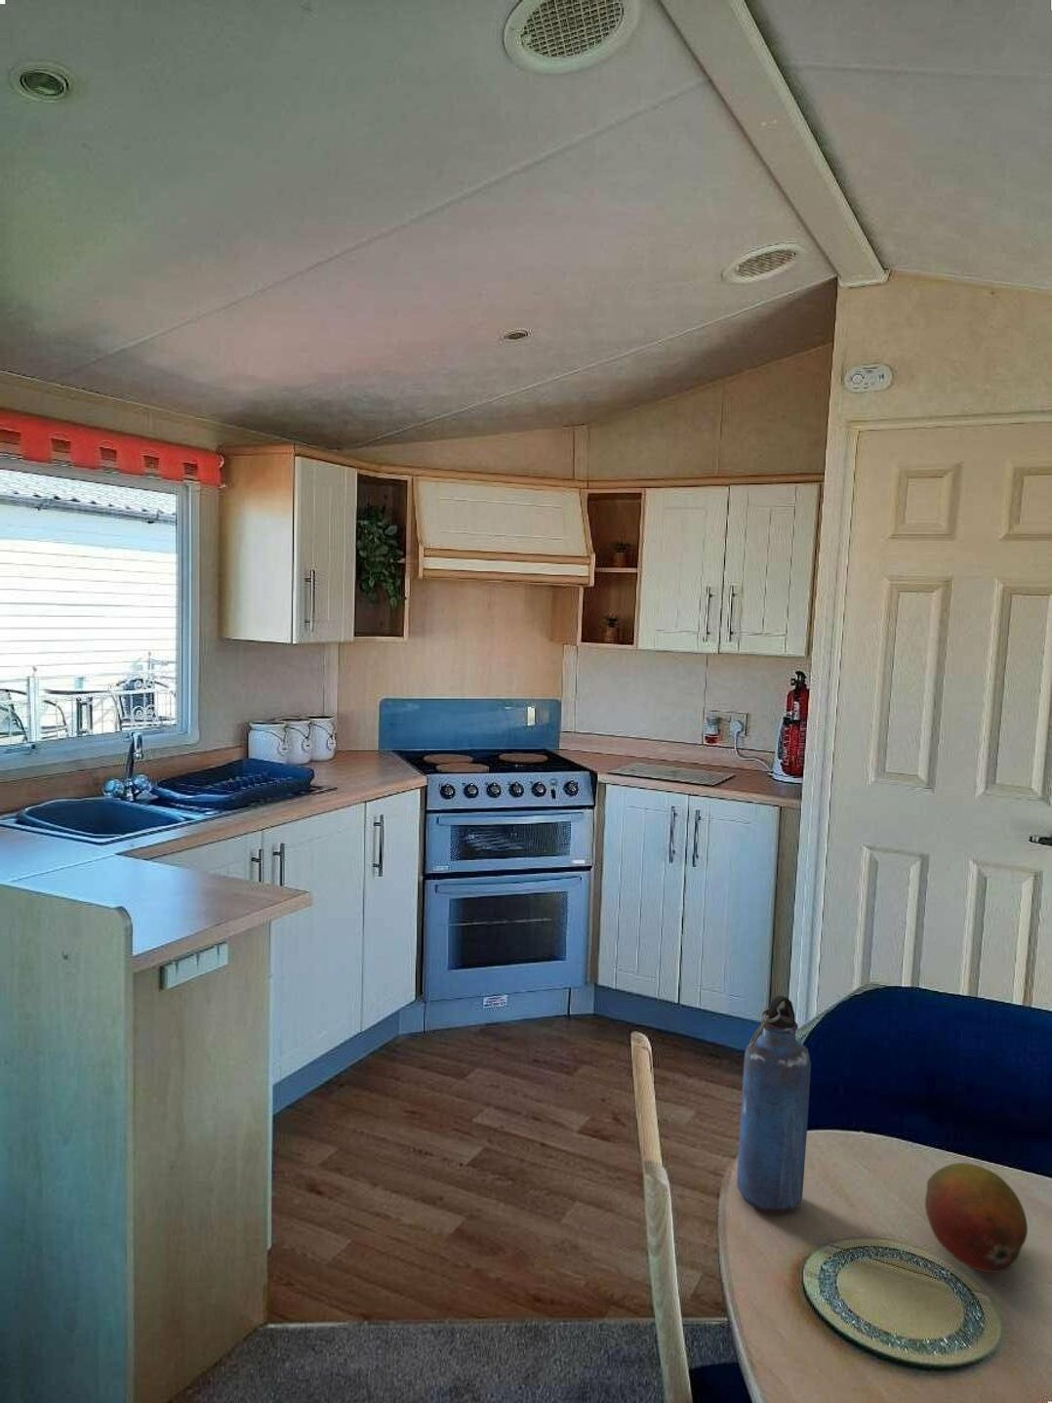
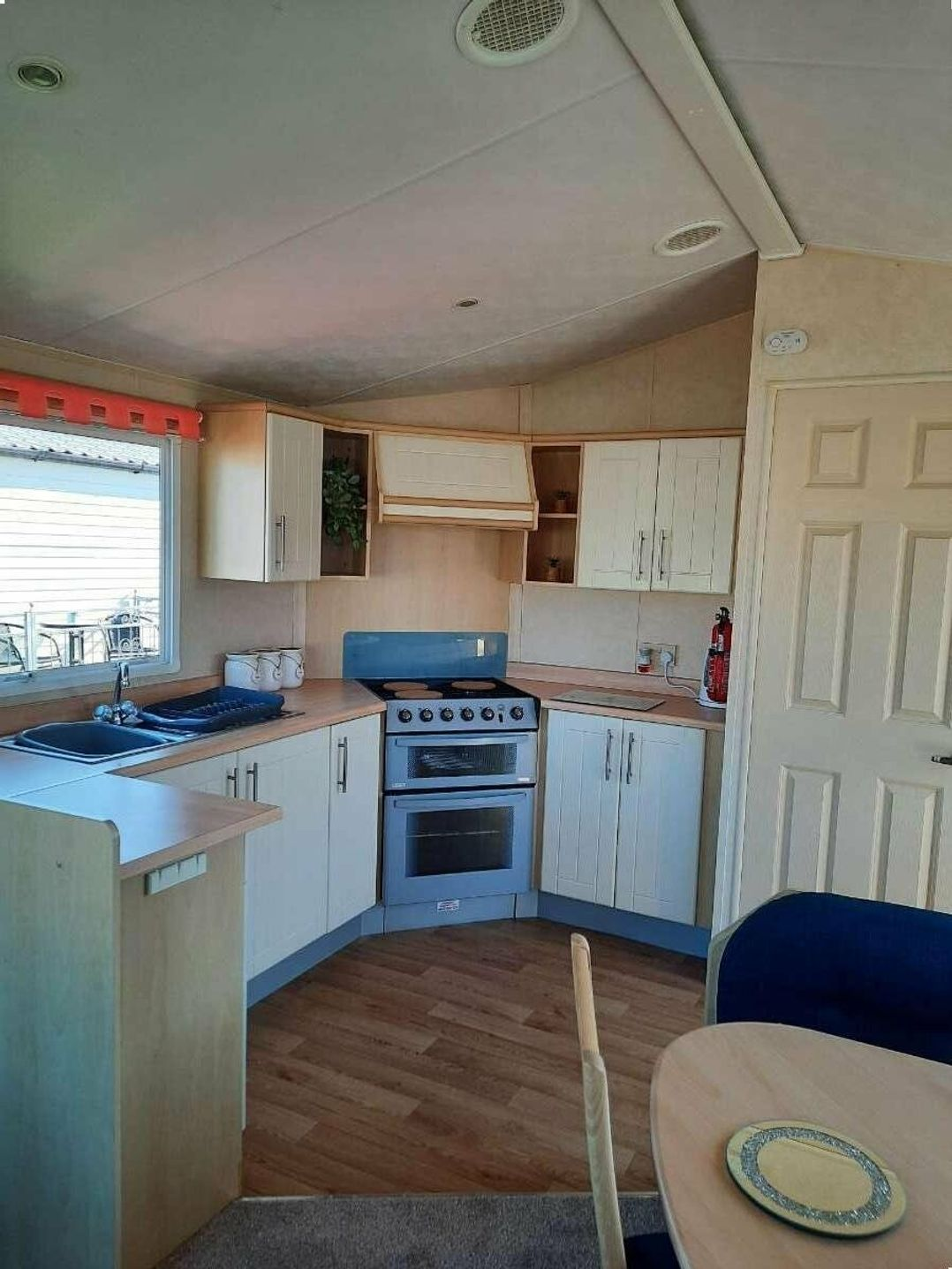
- water bottle (774, 1098)
- fruit (974, 1213)
